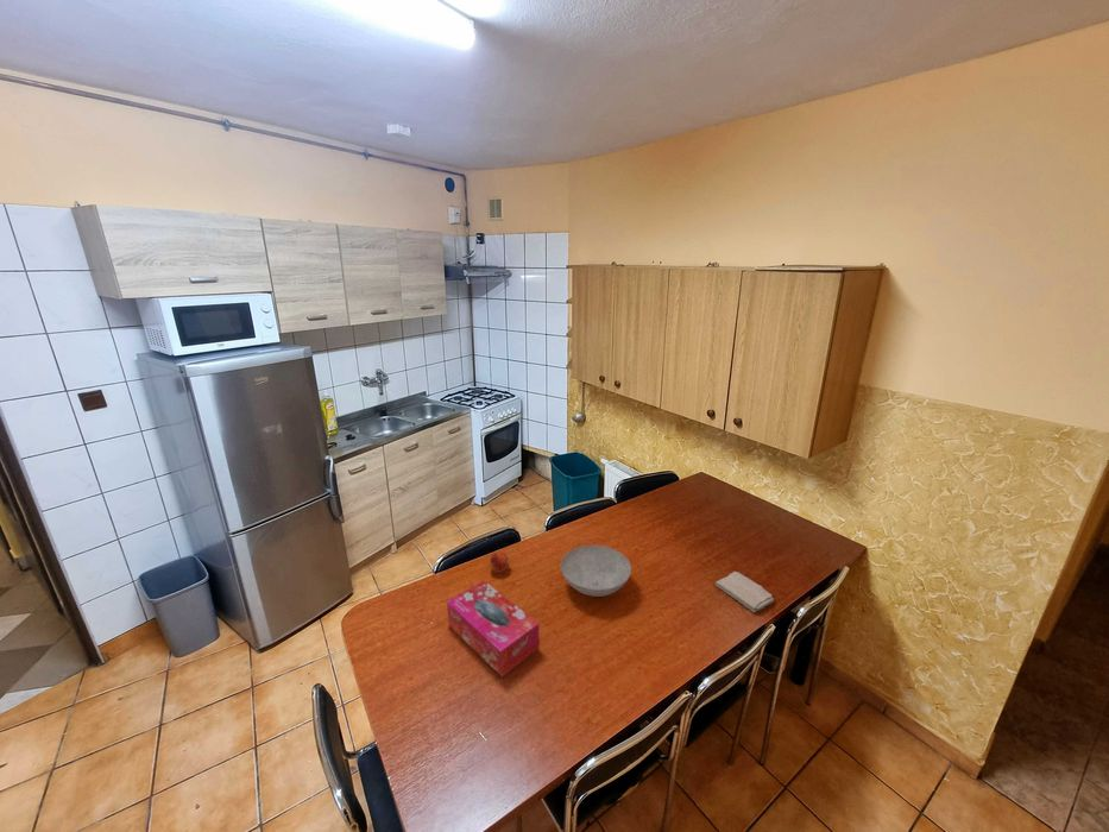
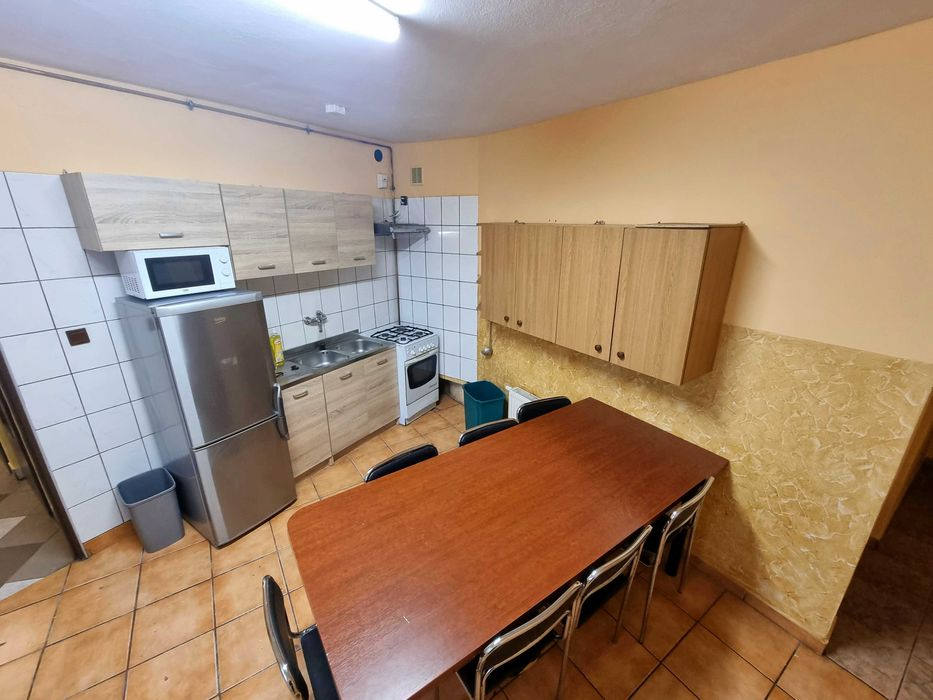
- tissue box (491, 624)
- washcloth (744, 590)
- bowl (594, 576)
- fruit (499, 561)
